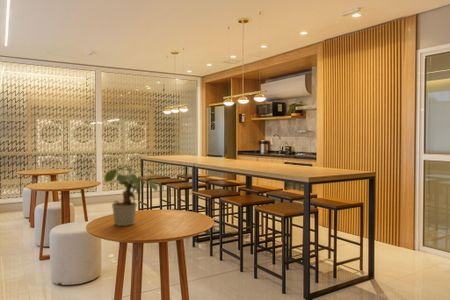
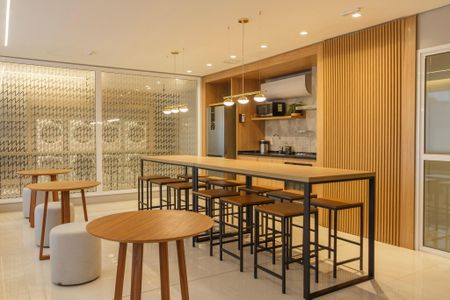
- potted plant (132, 194)
